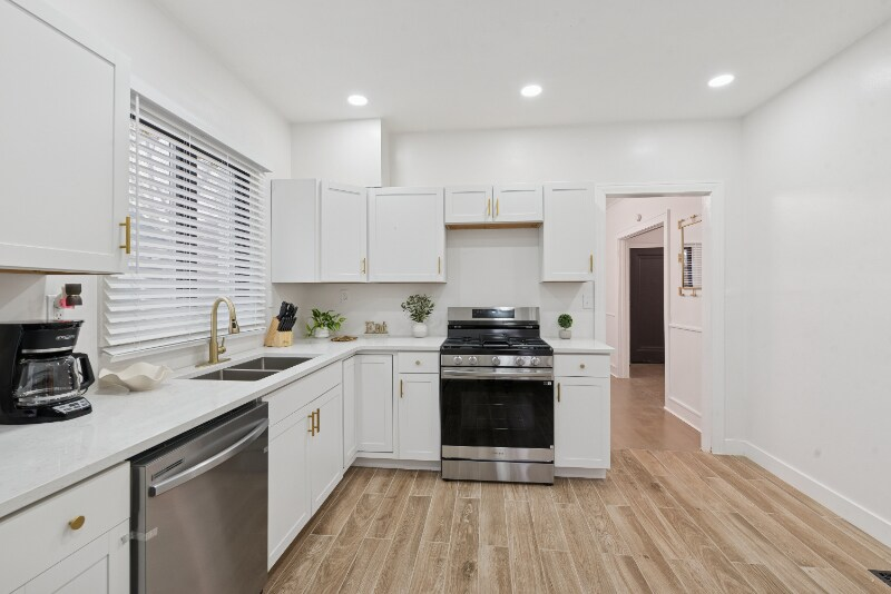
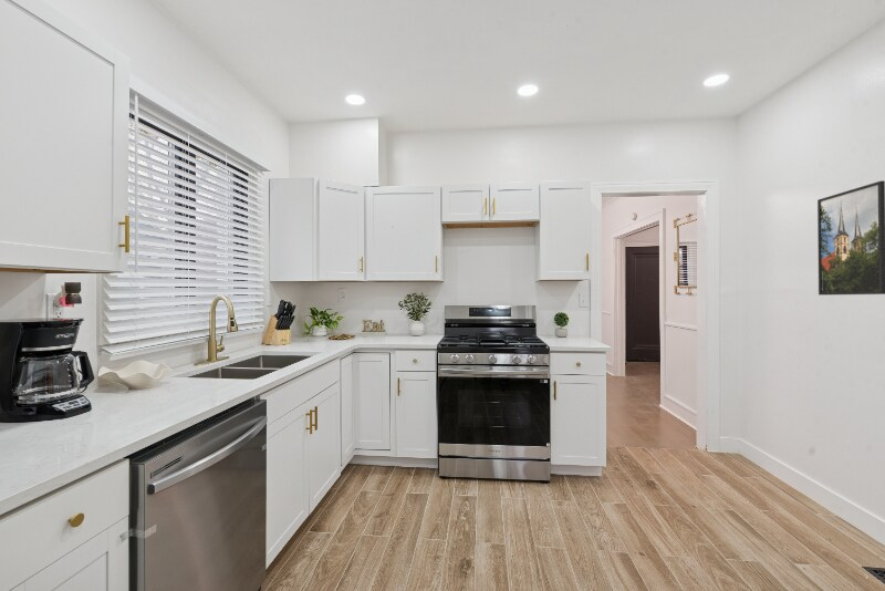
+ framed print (848, 242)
